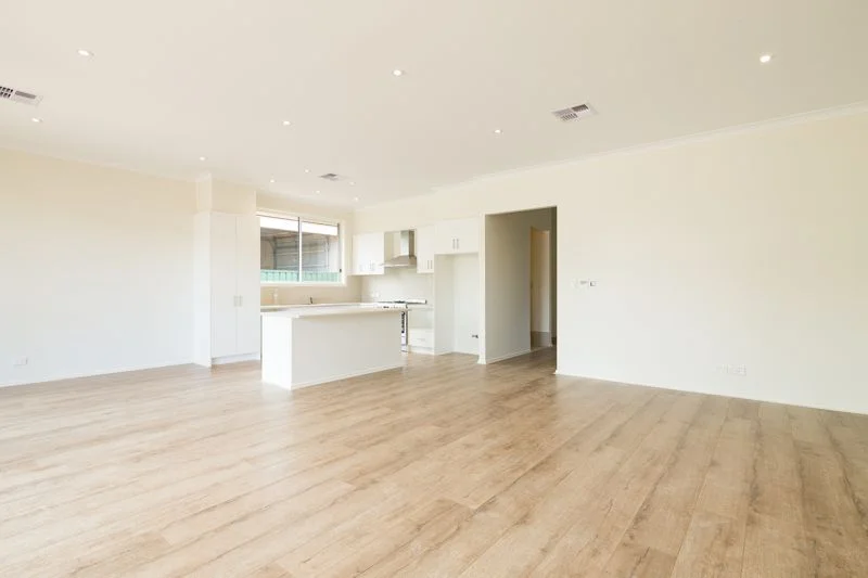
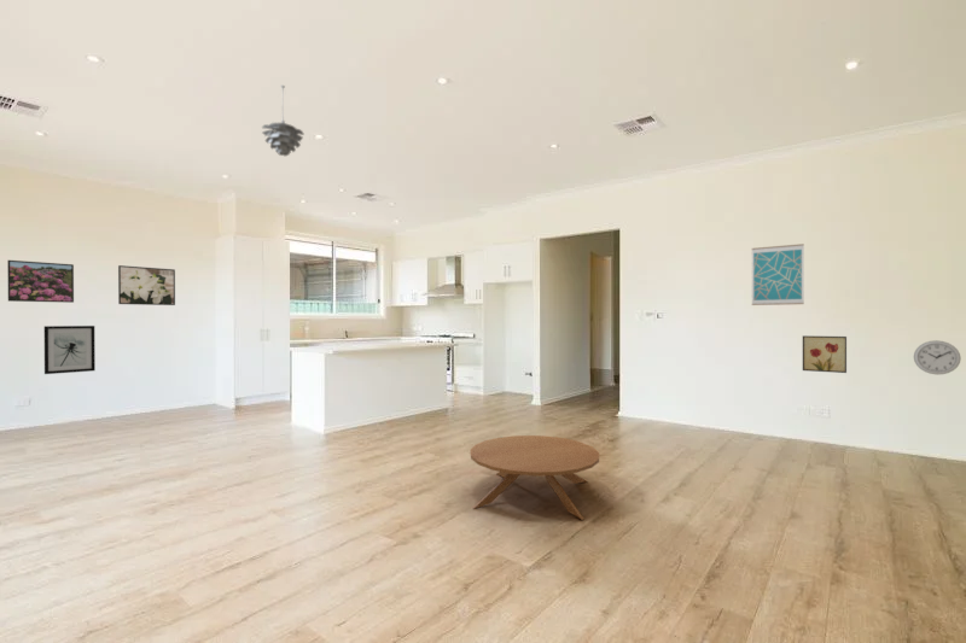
+ pendant light (283, 119)
+ wall art (70, 349)
+ coffee table (534, 472)
+ wall art (776, 275)
+ wall art (824, 353)
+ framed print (147, 286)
+ wall clock (936, 357)
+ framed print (41, 281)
